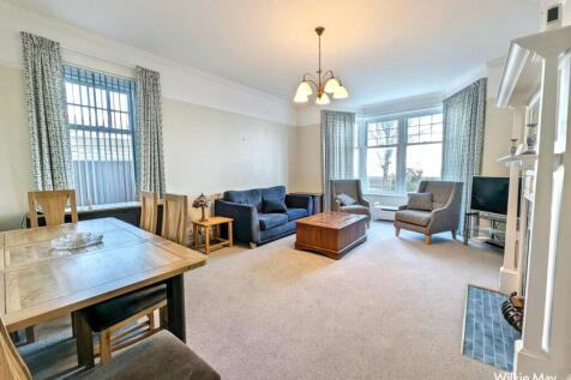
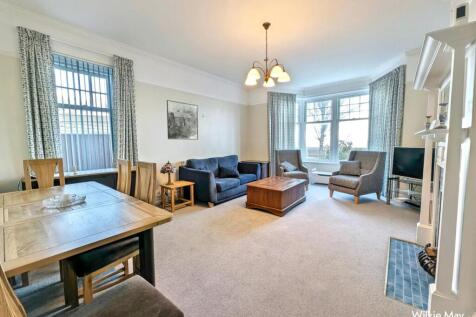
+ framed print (183, 121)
